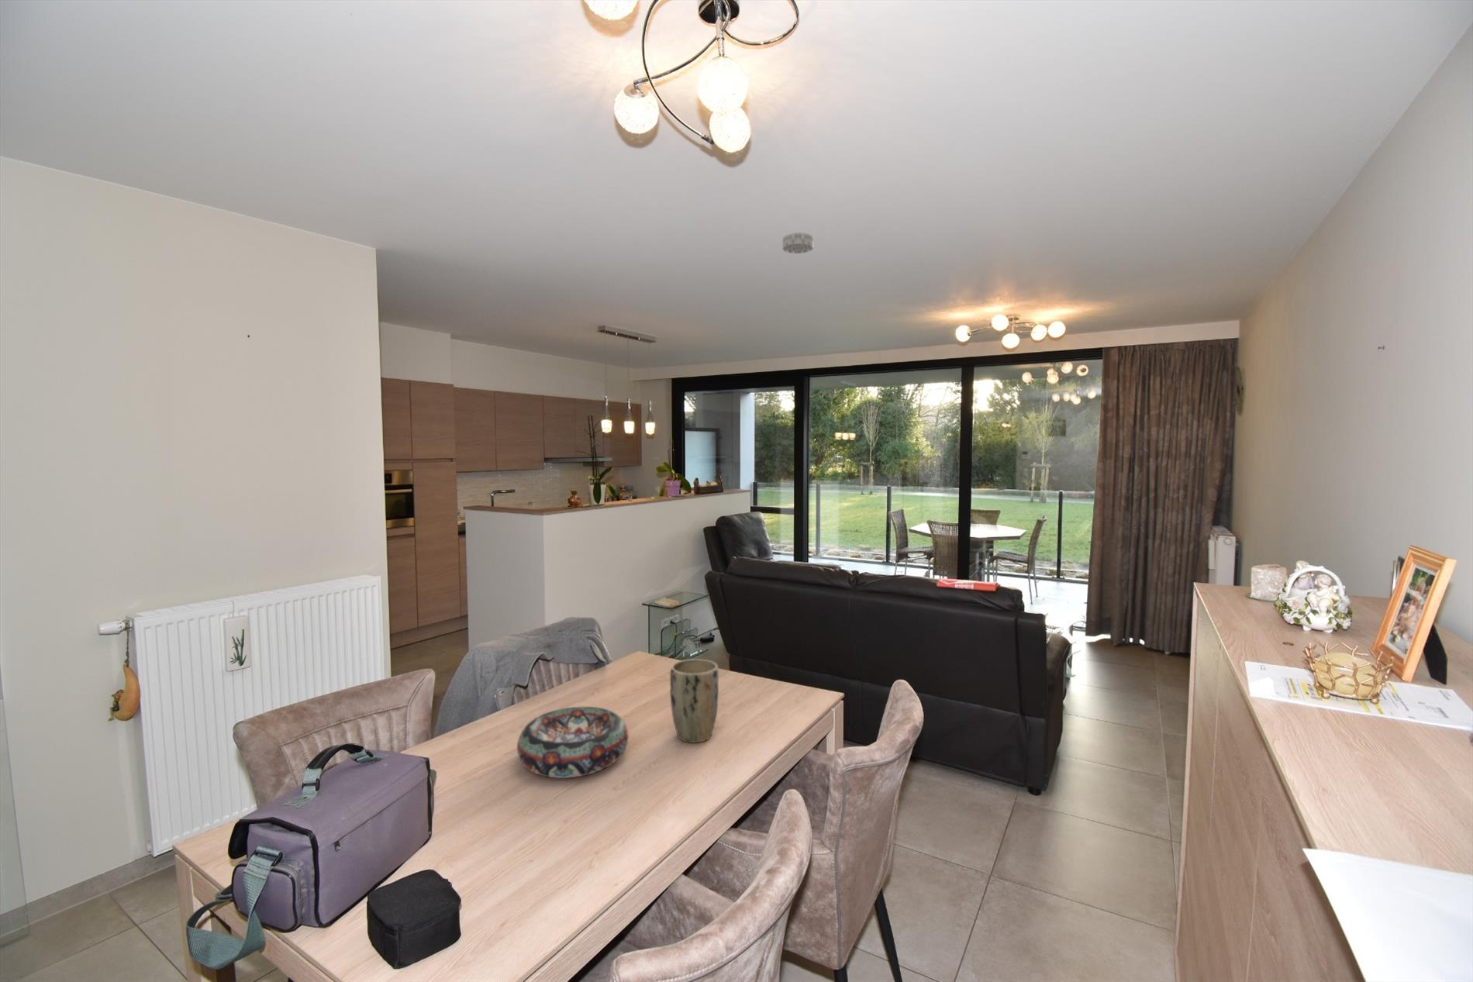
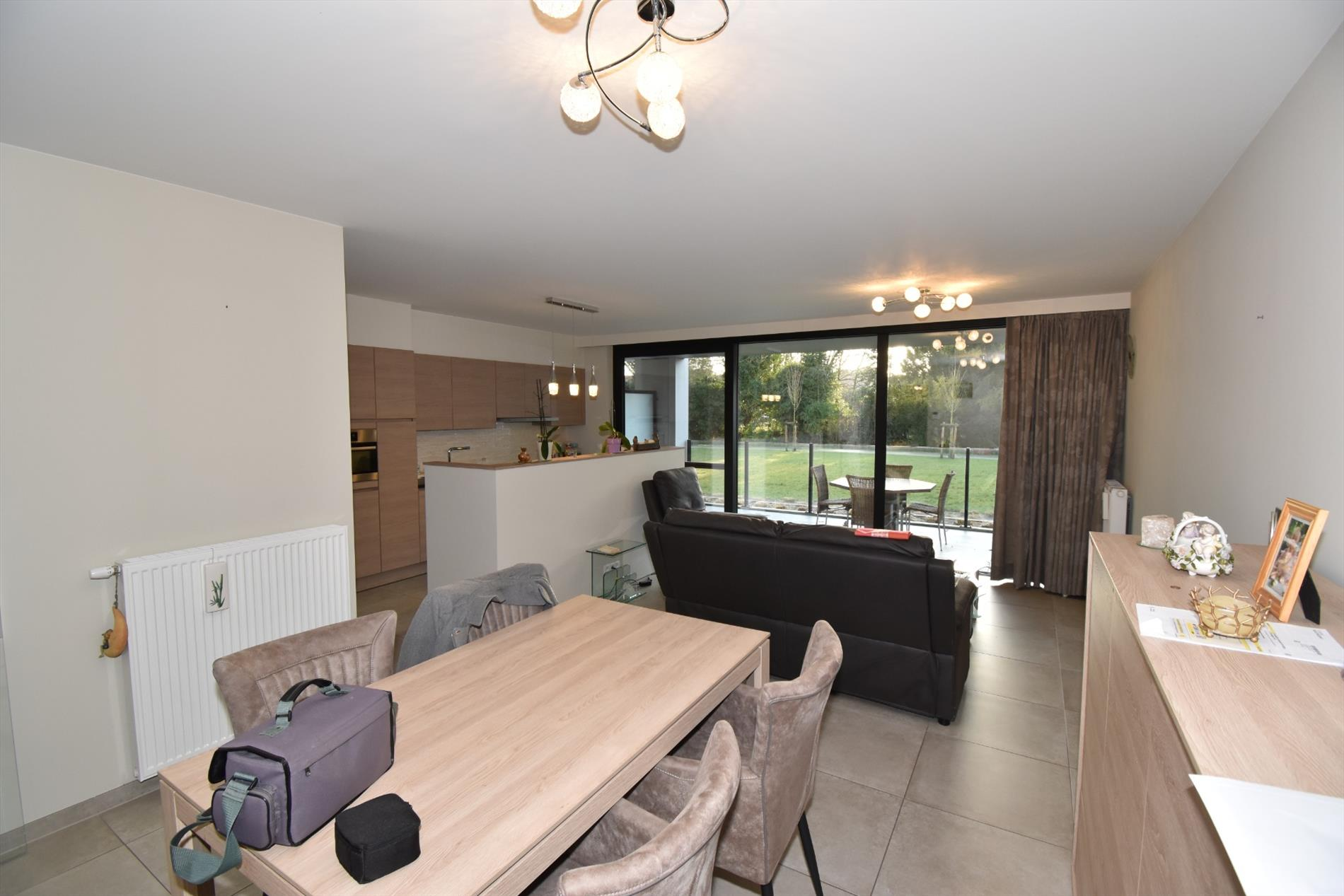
- plant pot (694, 700)
- smoke detector (798, 242)
- decorative bowl (573, 740)
